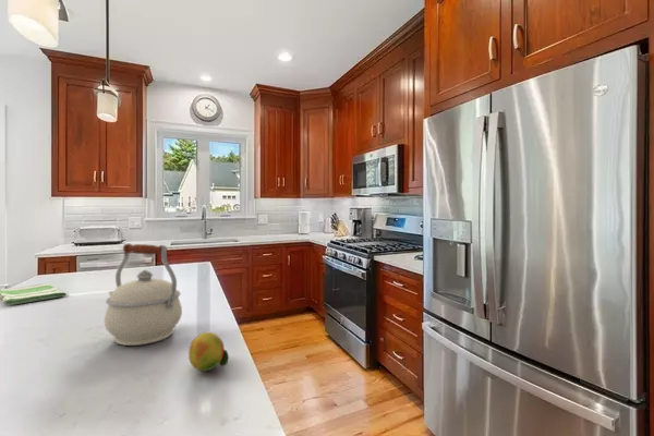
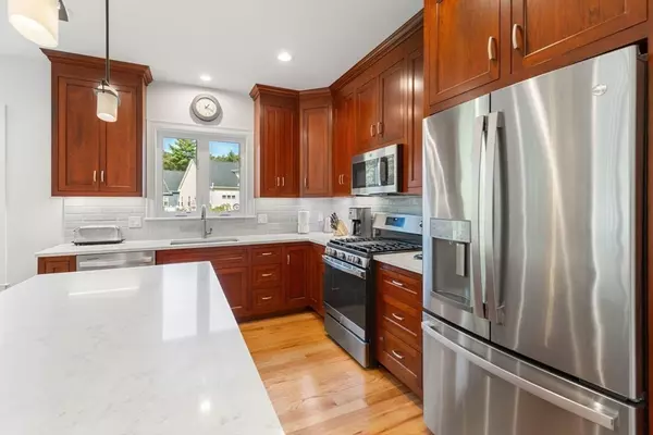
- dish towel (29, 292)
- kettle (141, 289)
- fruit (207, 350)
